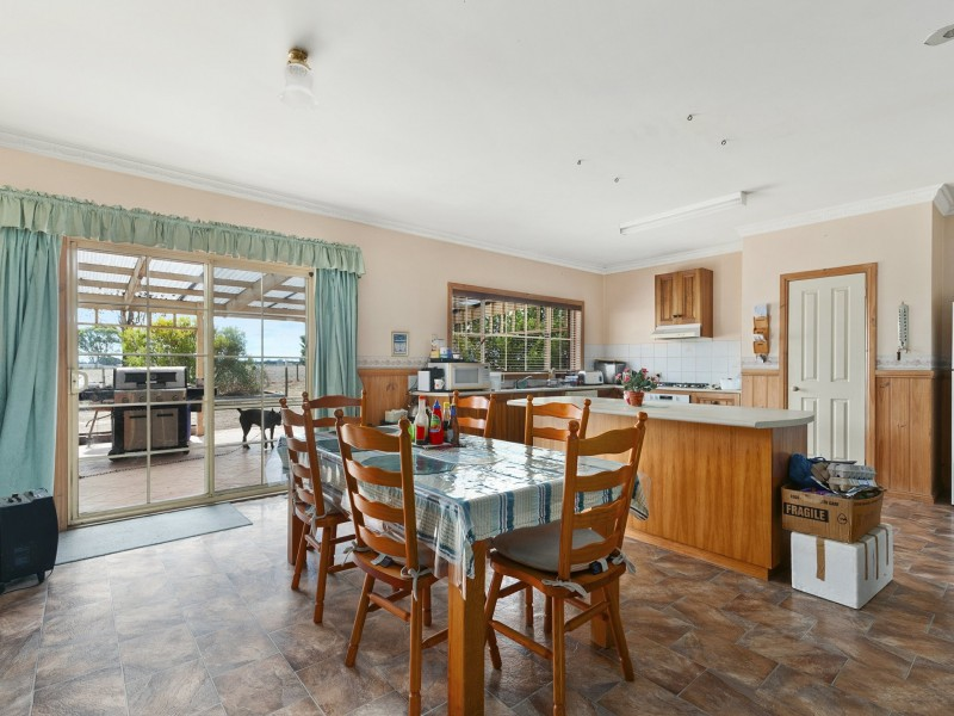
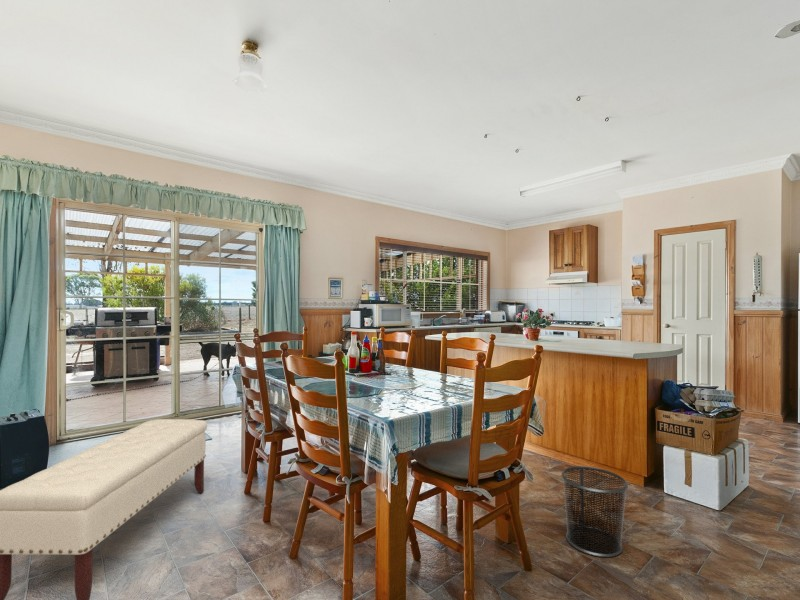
+ bench (123, 490)
+ waste bin (593, 509)
